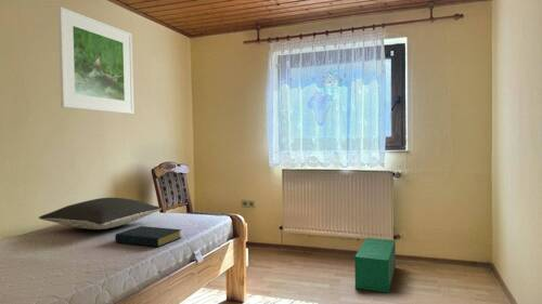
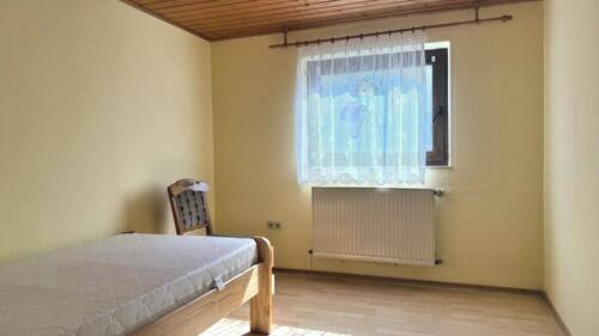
- hardback book (149, 236)
- storage bin (376, 262)
- pillow (104, 212)
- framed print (100, 66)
